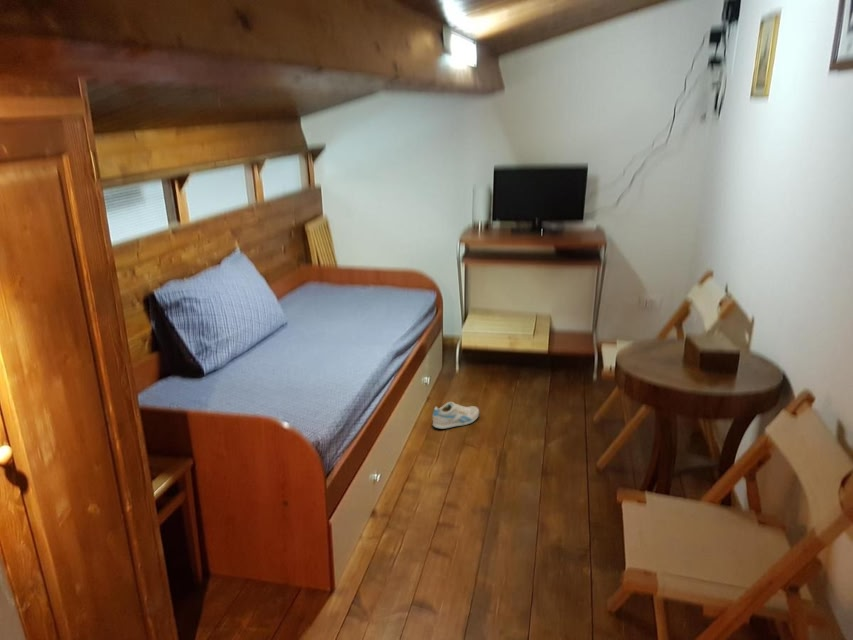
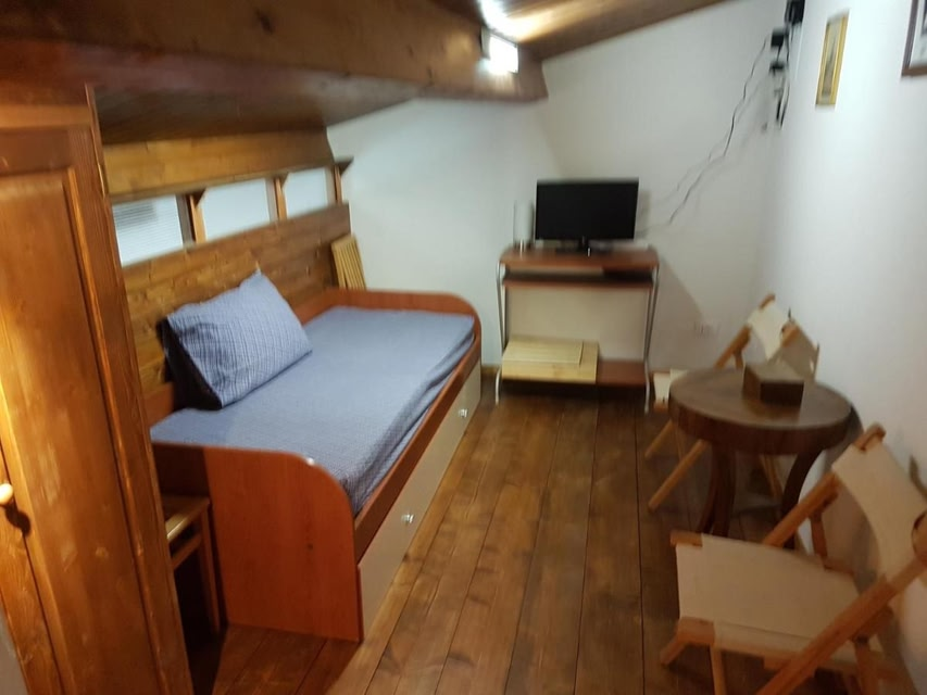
- sneaker (456, 412)
